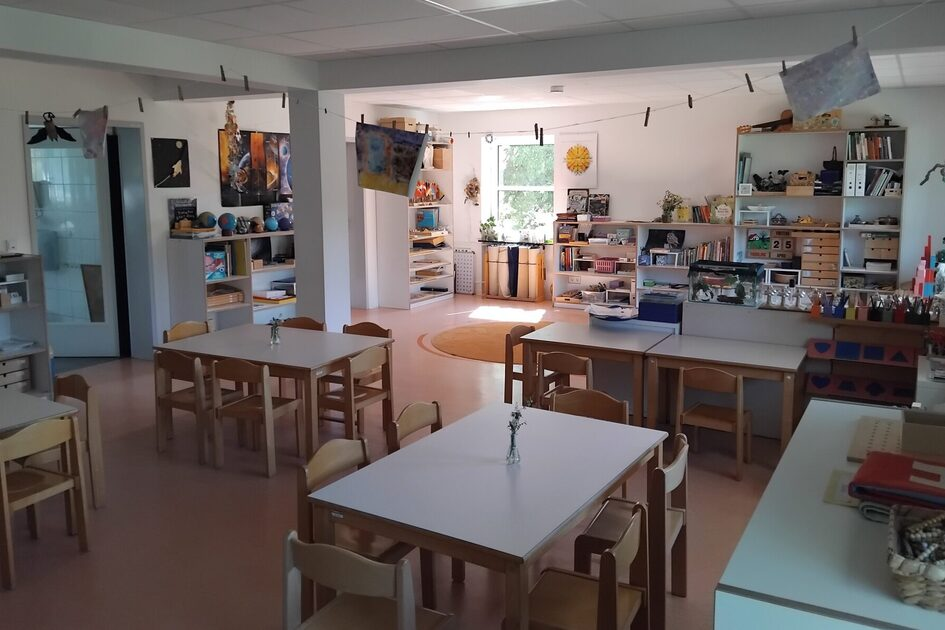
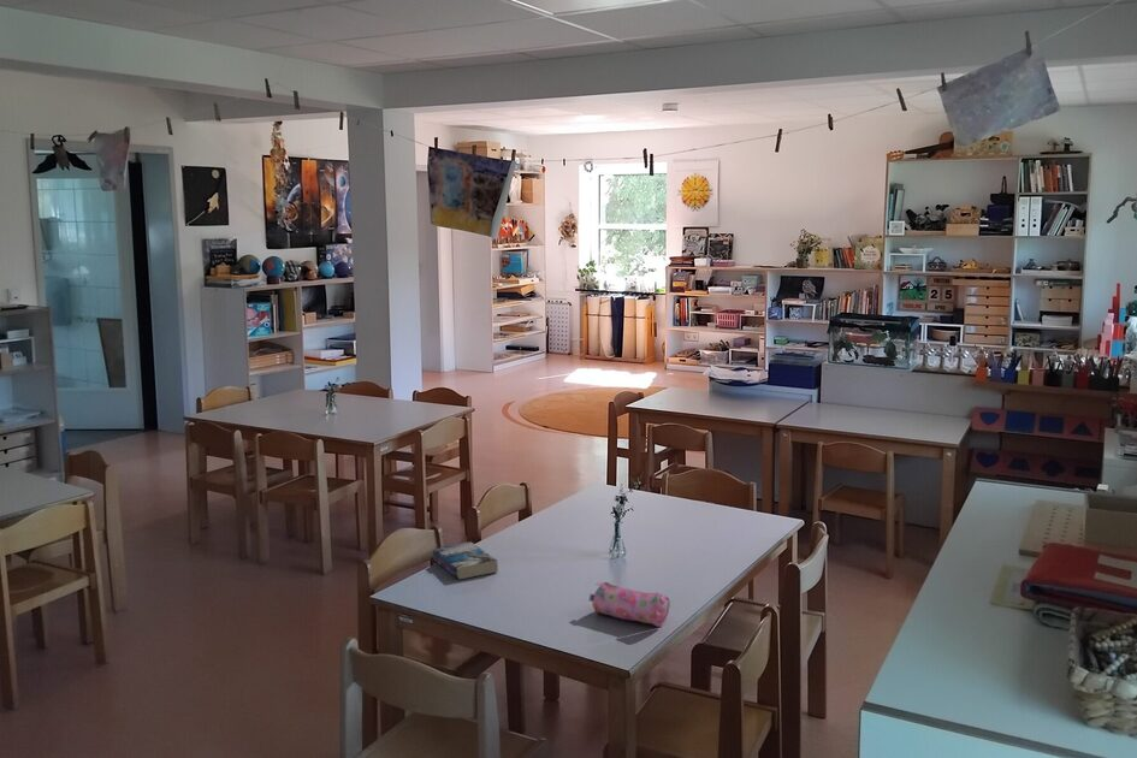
+ pencil case (629, 603)
+ book (464, 559)
